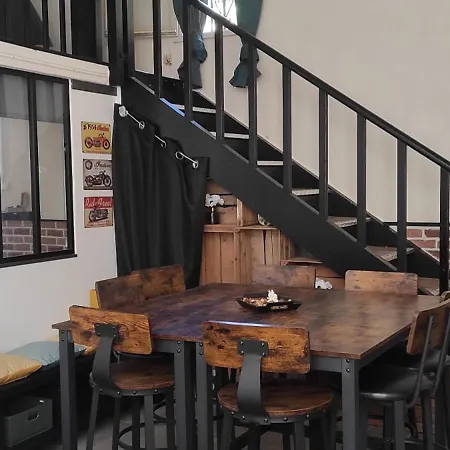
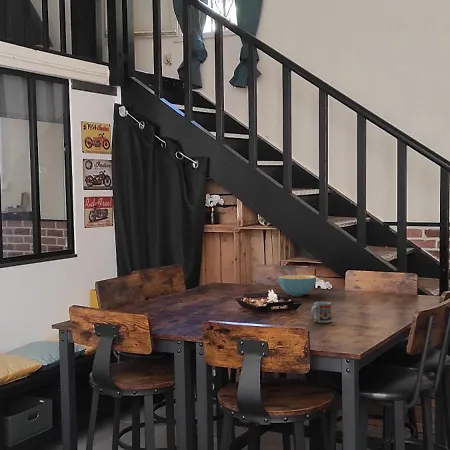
+ cup (320, 312)
+ cereal bowl (297, 286)
